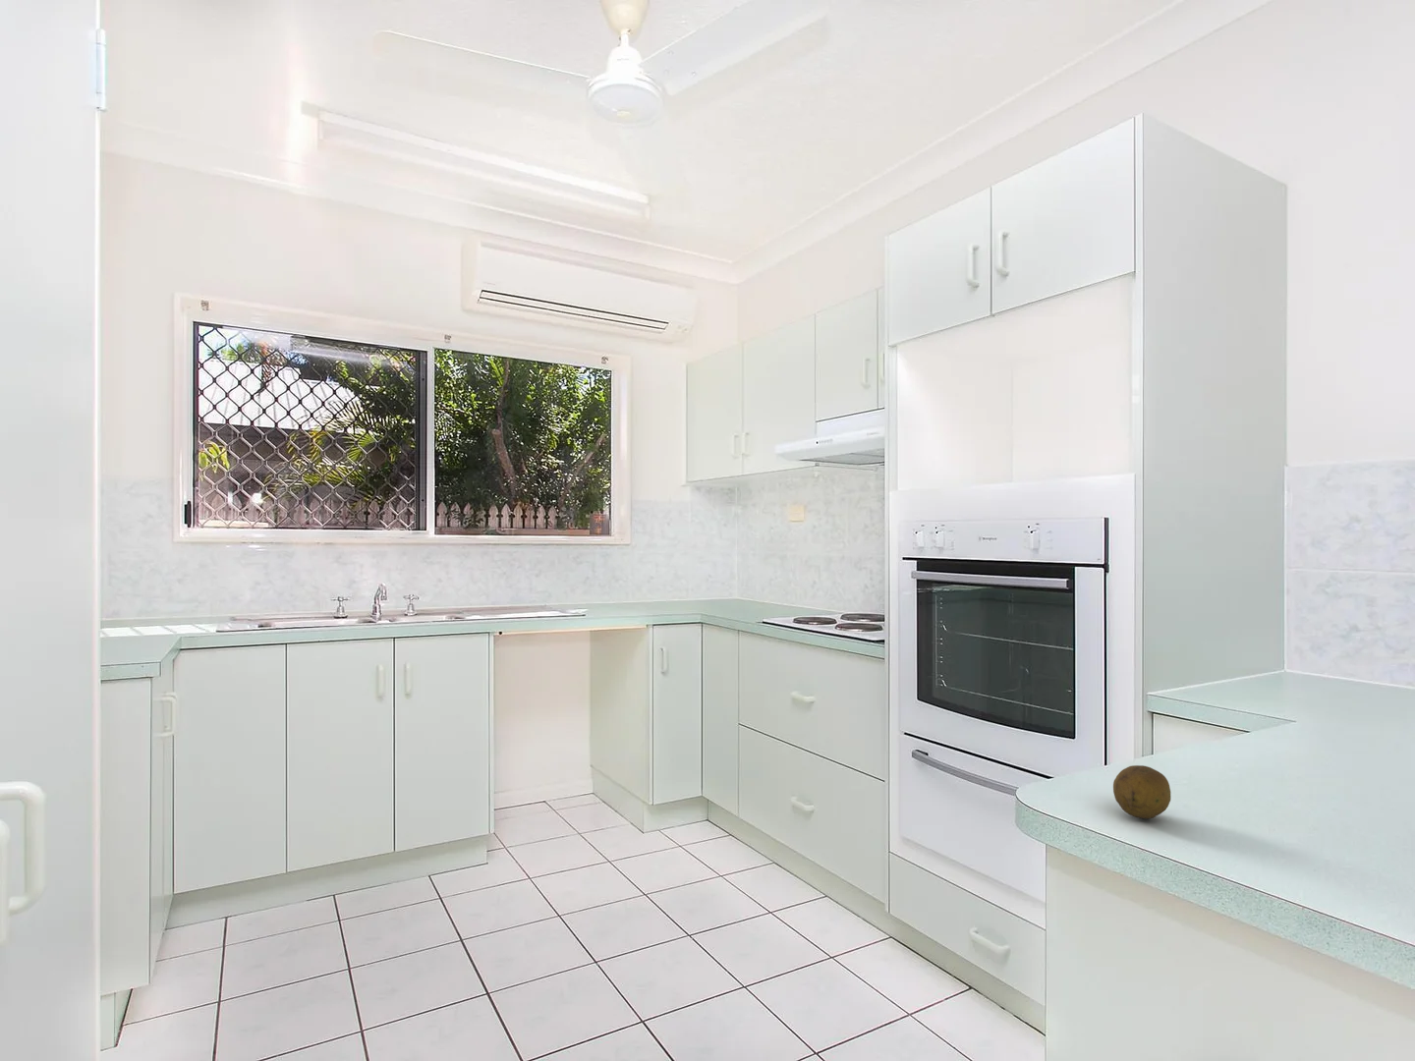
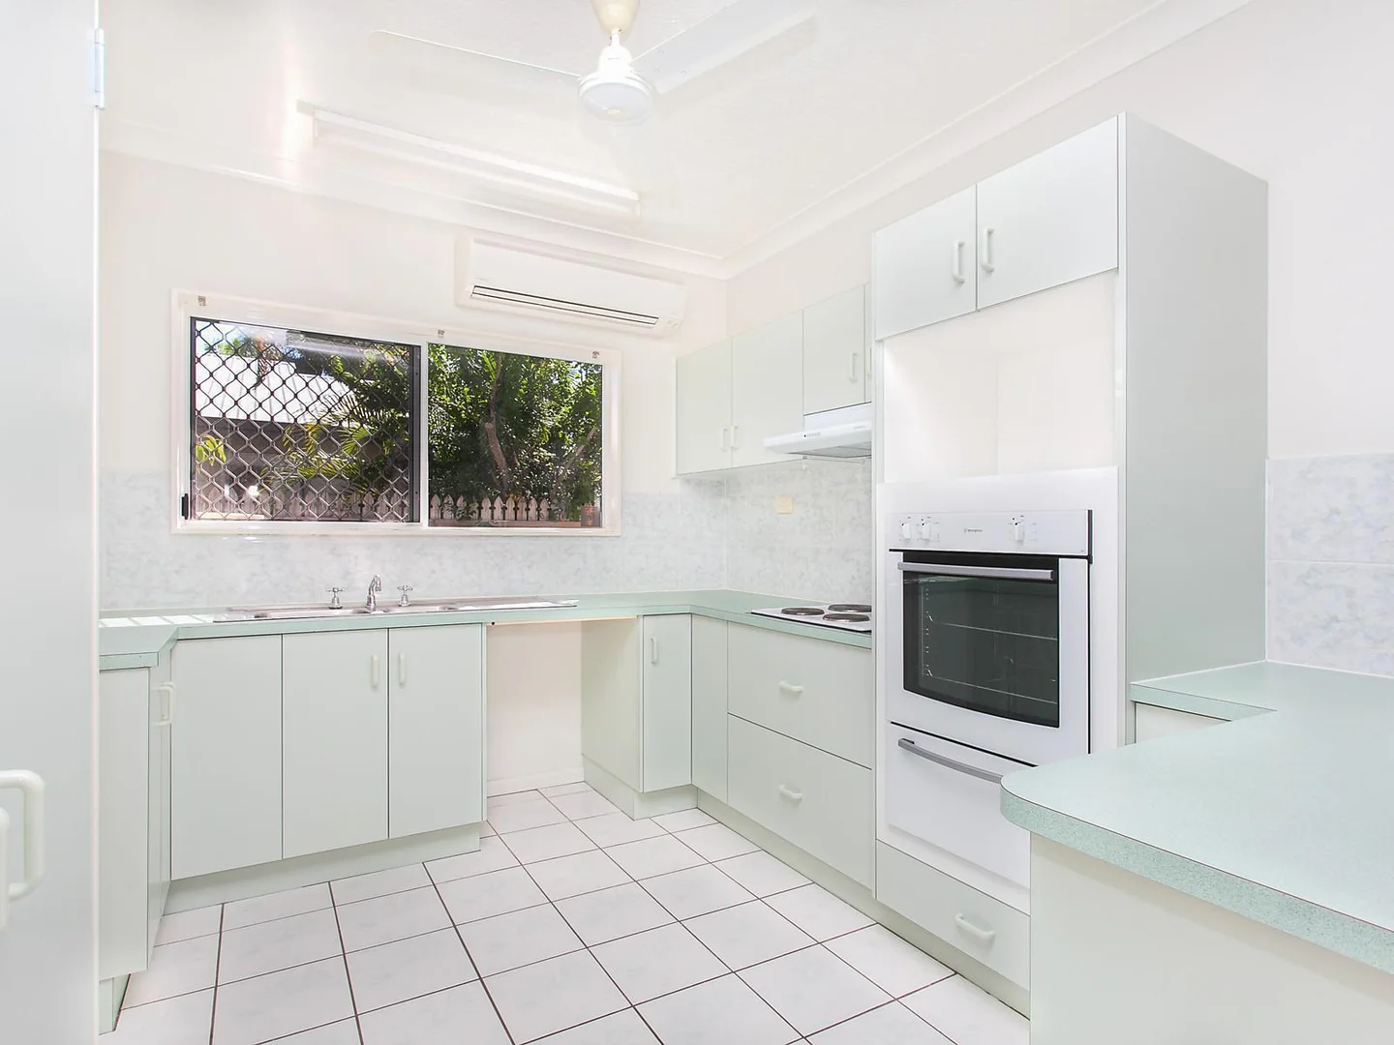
- fruit (1141, 791)
